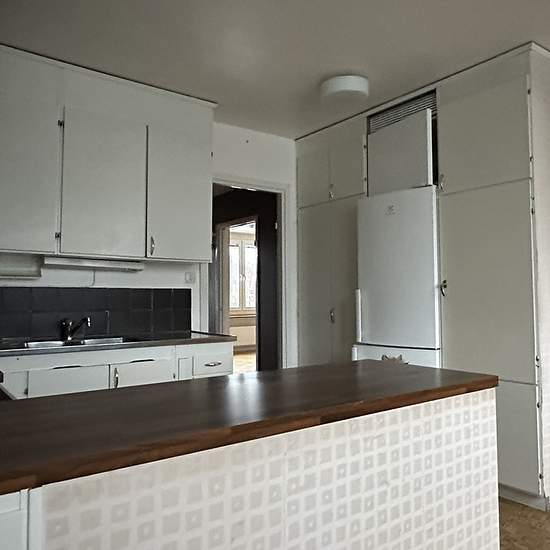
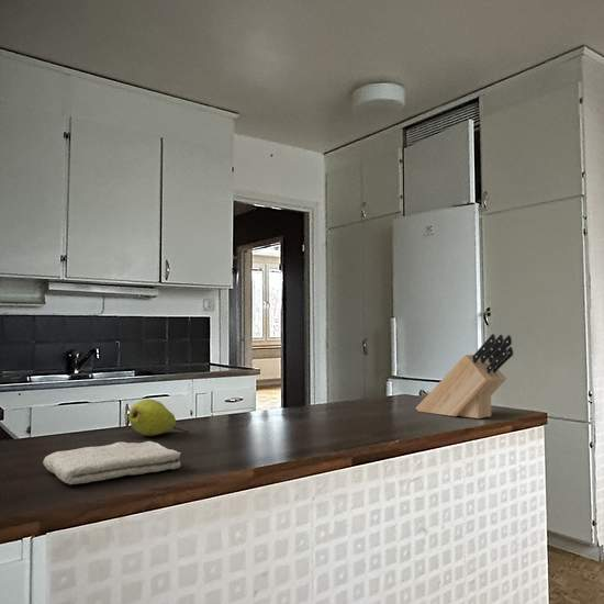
+ fruit (157, 416)
+ washcloth (114, 459)
+ knife block (465, 373)
